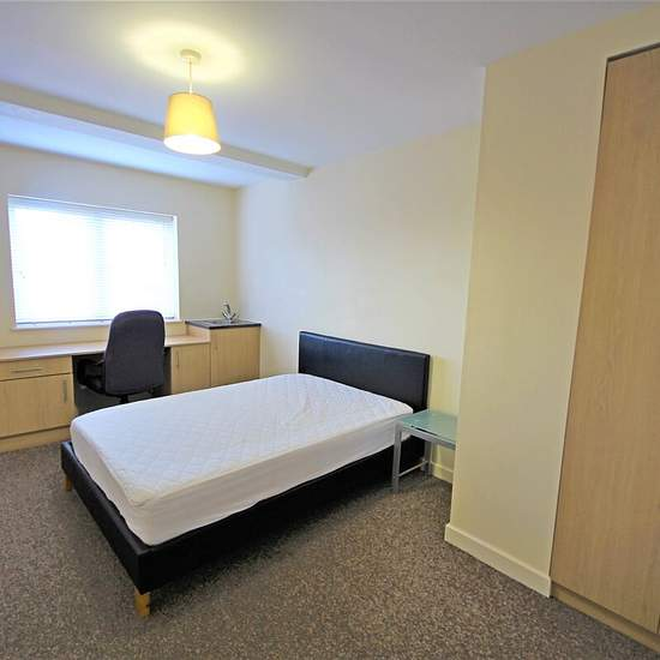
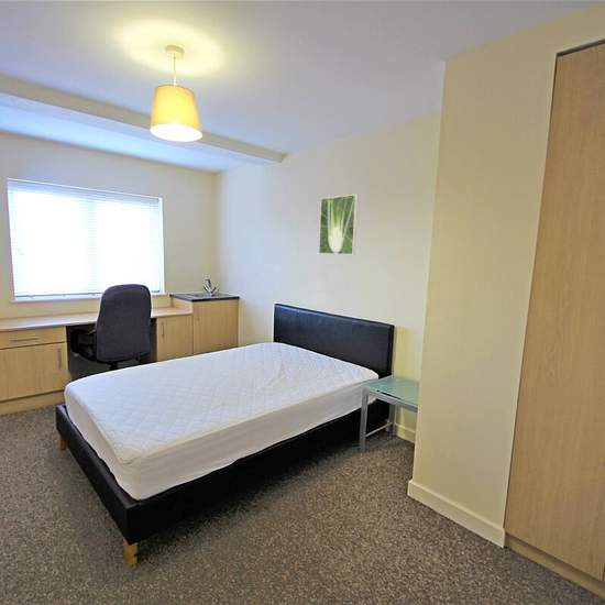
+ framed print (337, 226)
